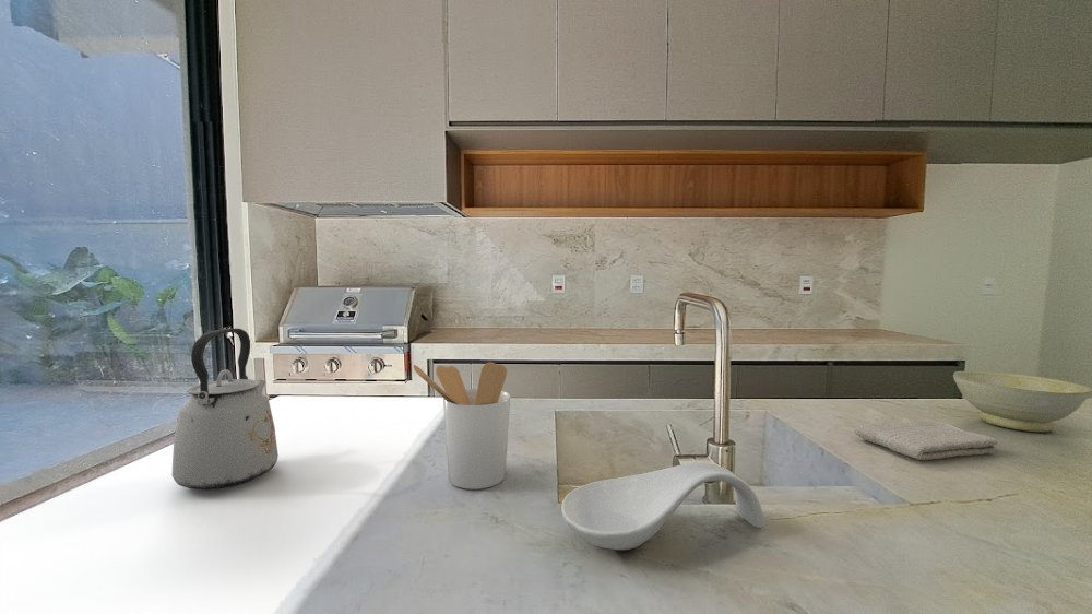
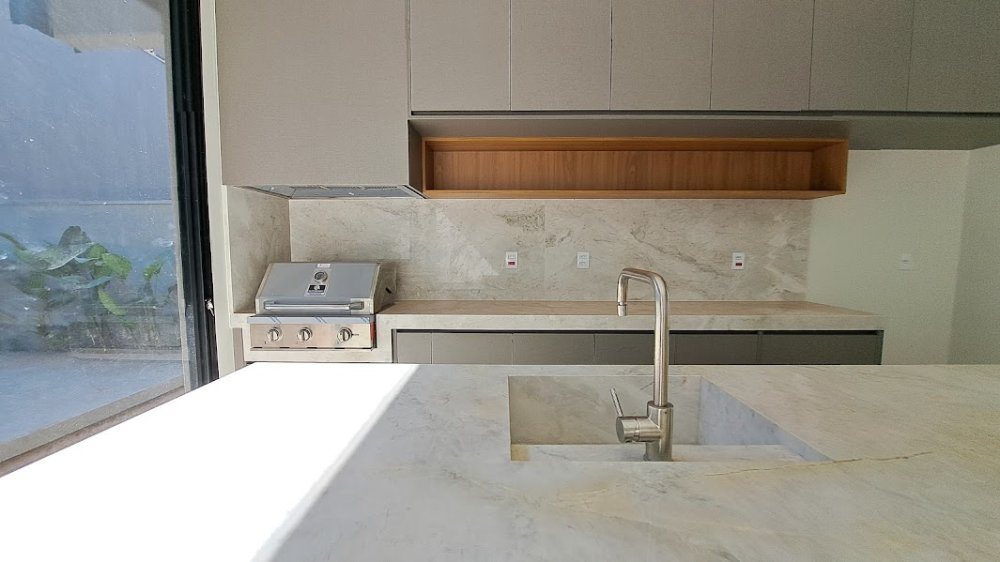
- kettle (235, 399)
- spoon rest (662, 500)
- utensil holder (461, 420)
- bowl (1016, 401)
- washcloth (925, 437)
